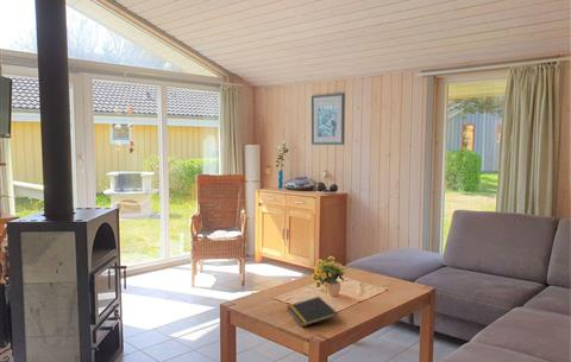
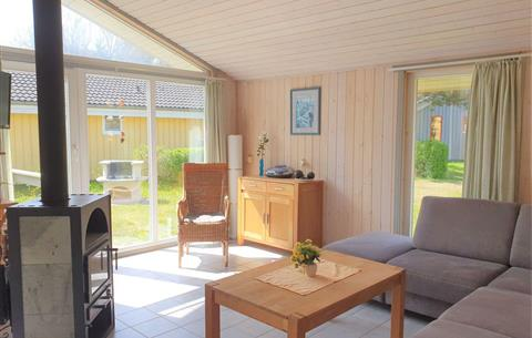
- notepad (310, 310)
